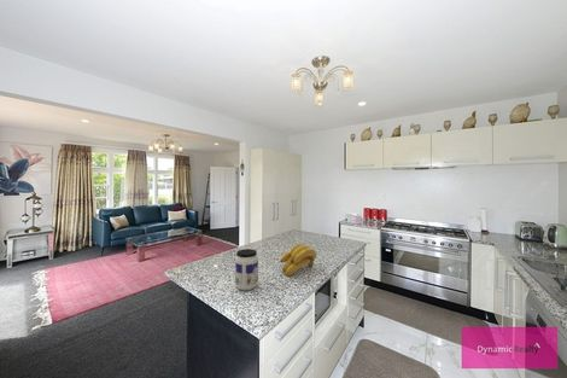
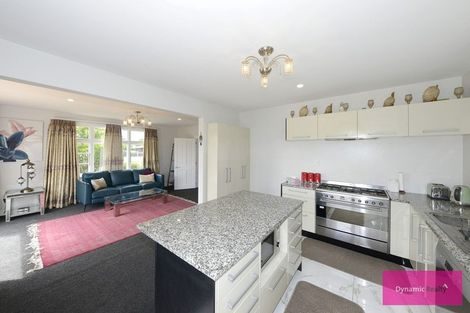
- jar (246, 268)
- banana bunch (298, 257)
